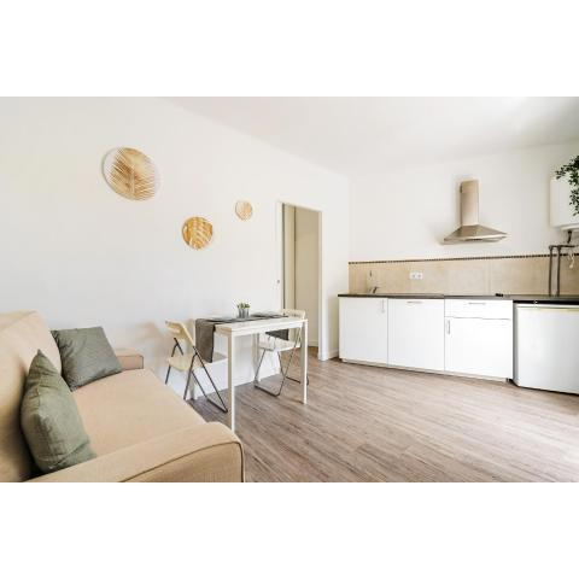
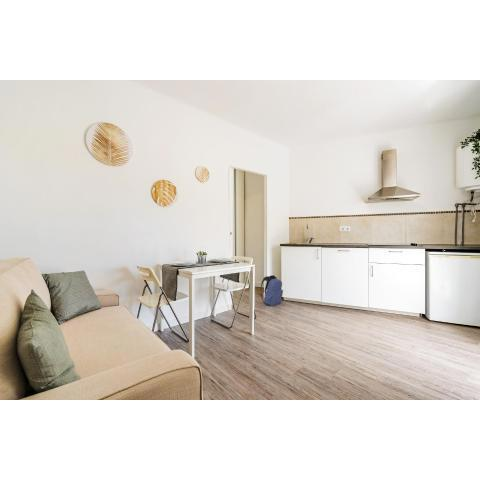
+ backpack (270, 289)
